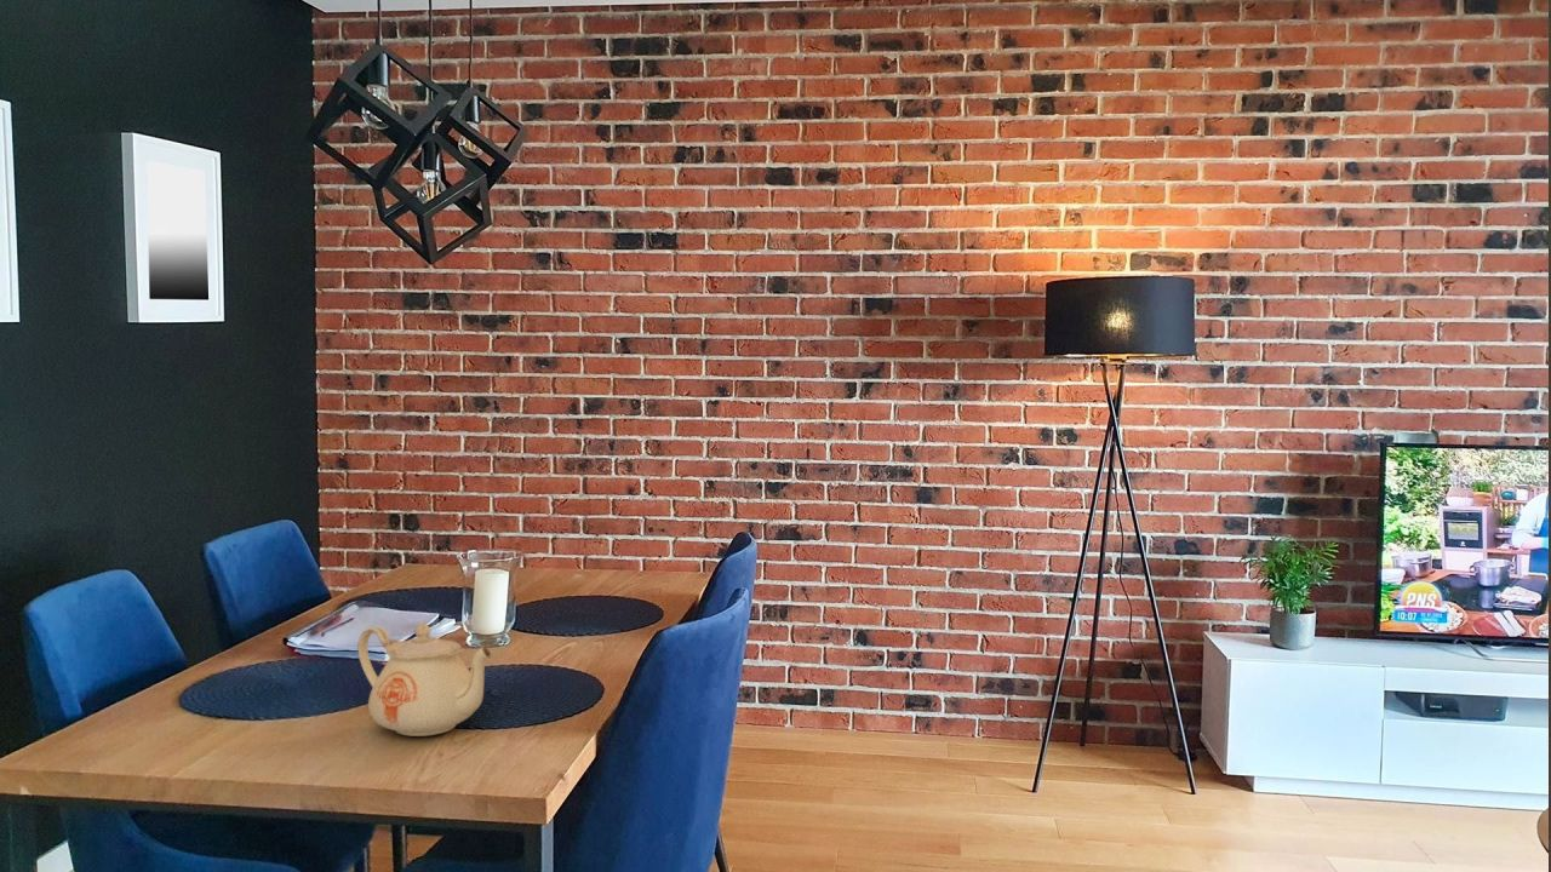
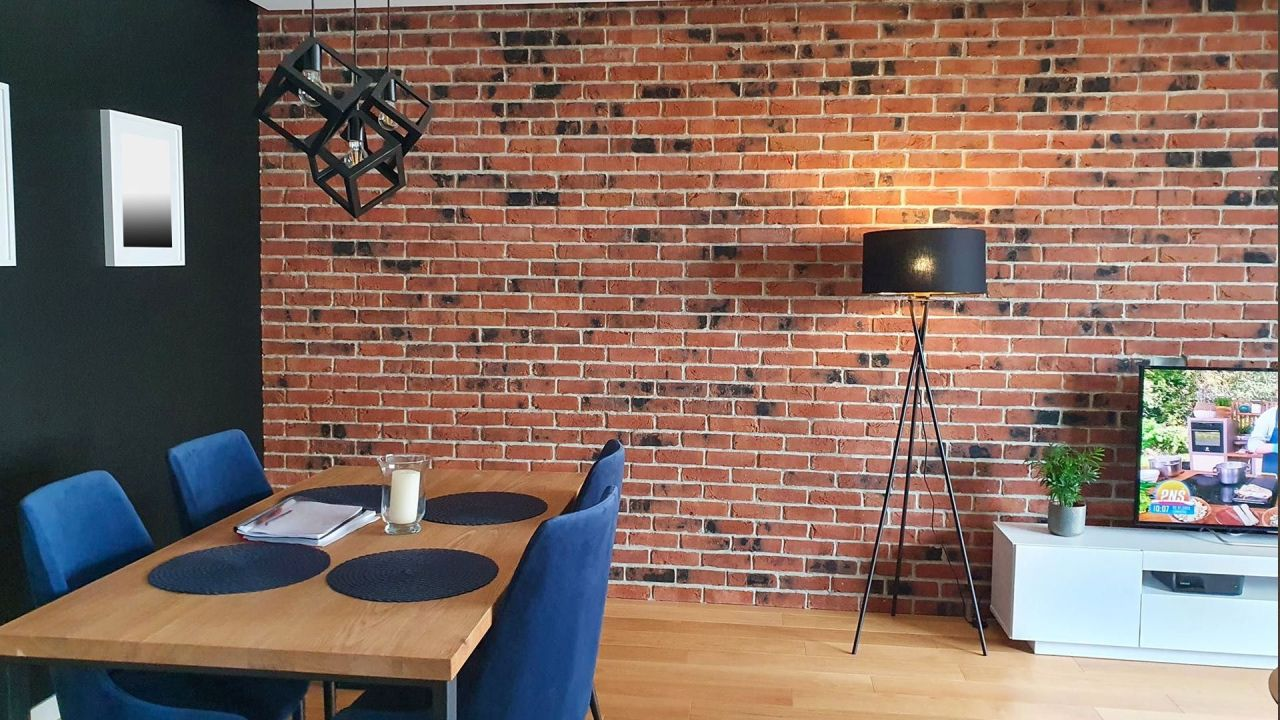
- teapot (424, 673)
